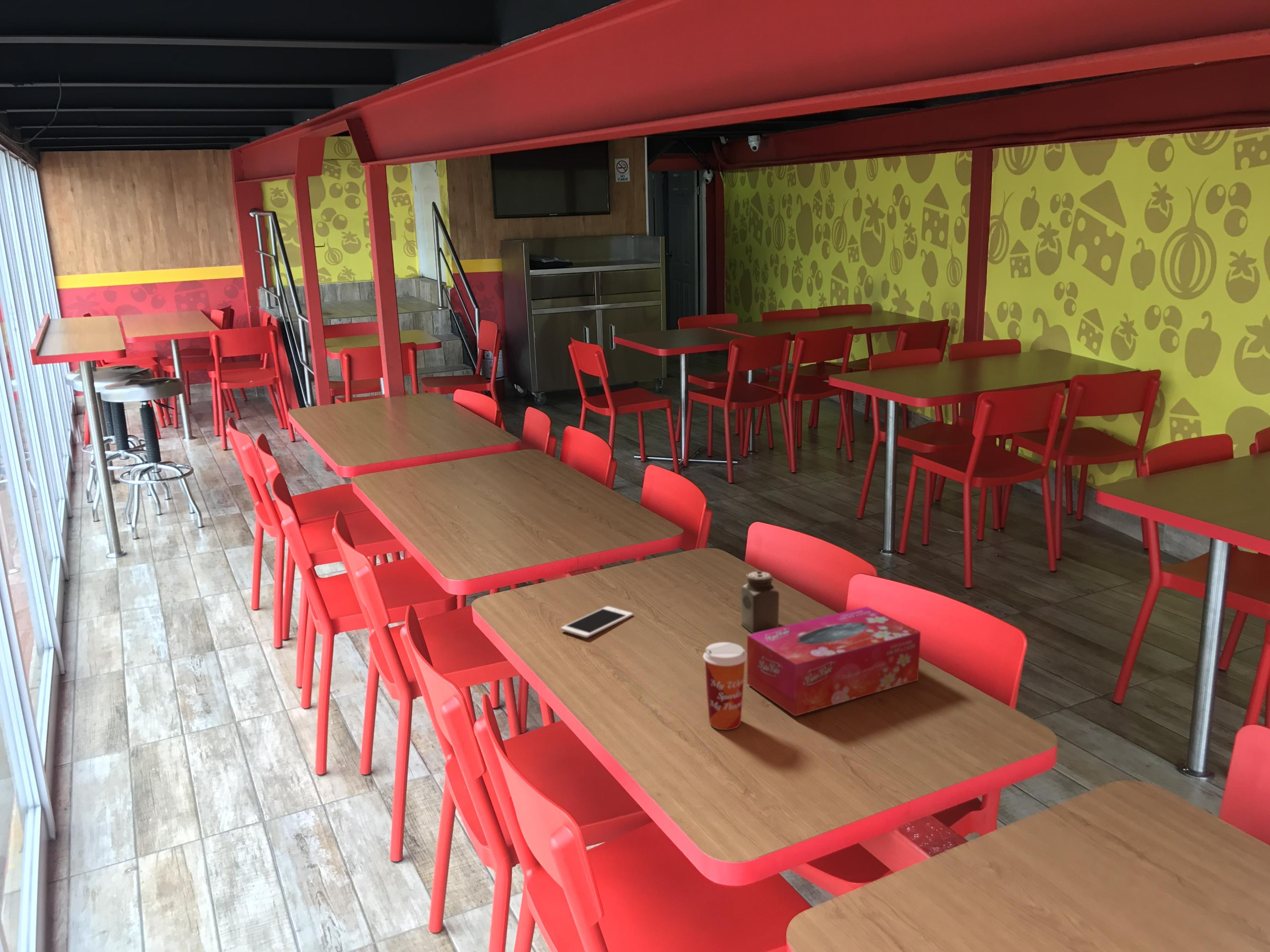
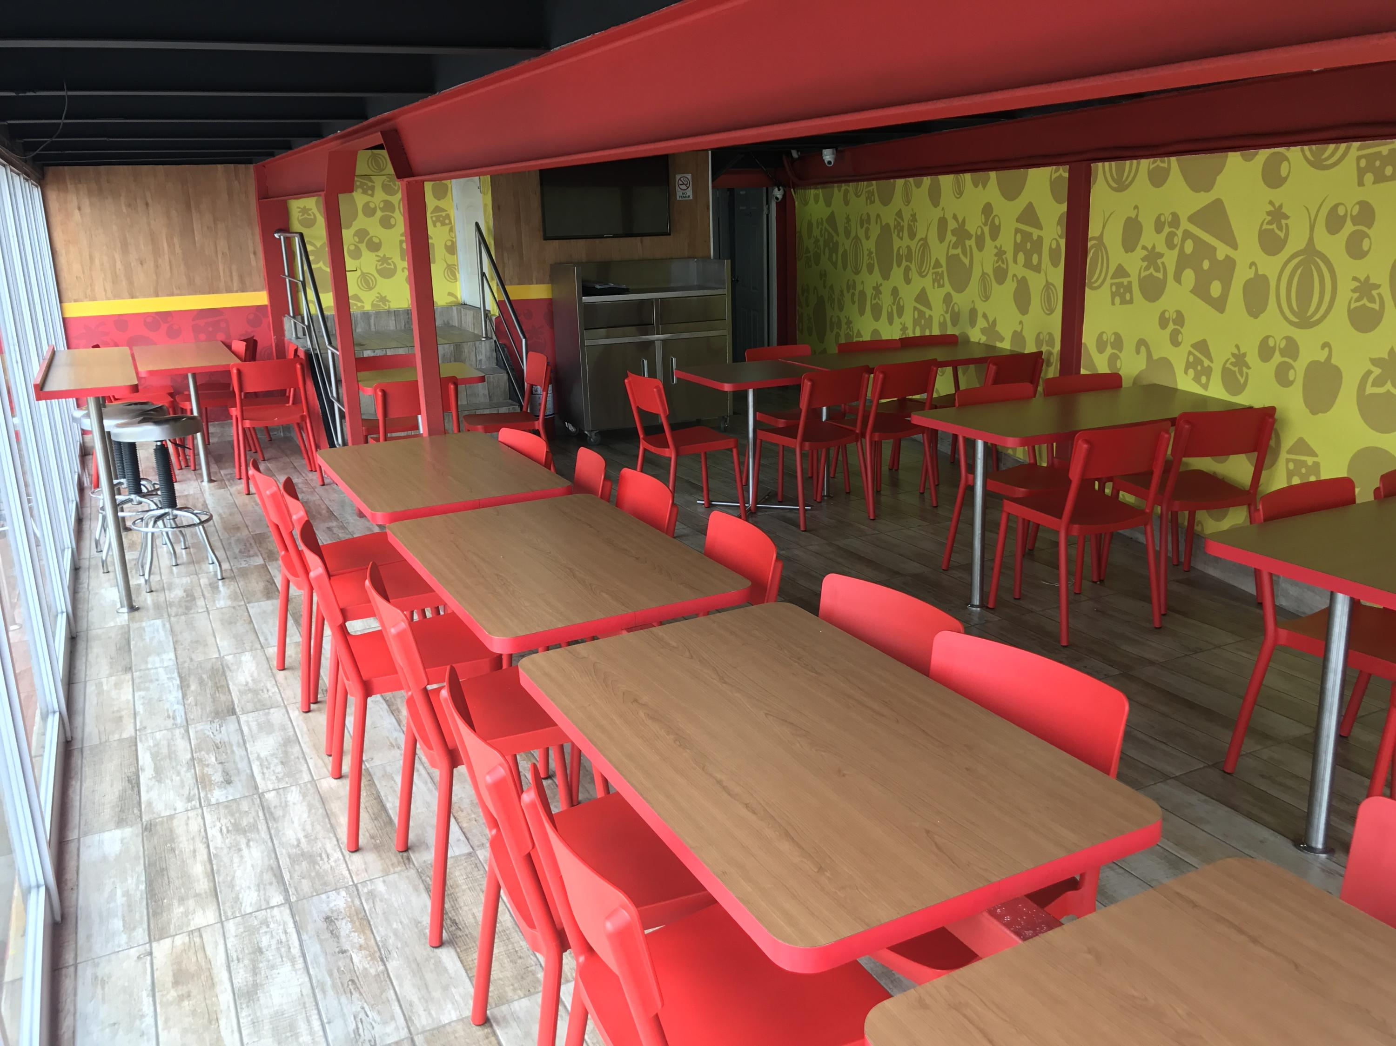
- salt shaker (759, 600)
- cell phone (597, 621)
- tissue box (833, 658)
- paper cup (725, 686)
